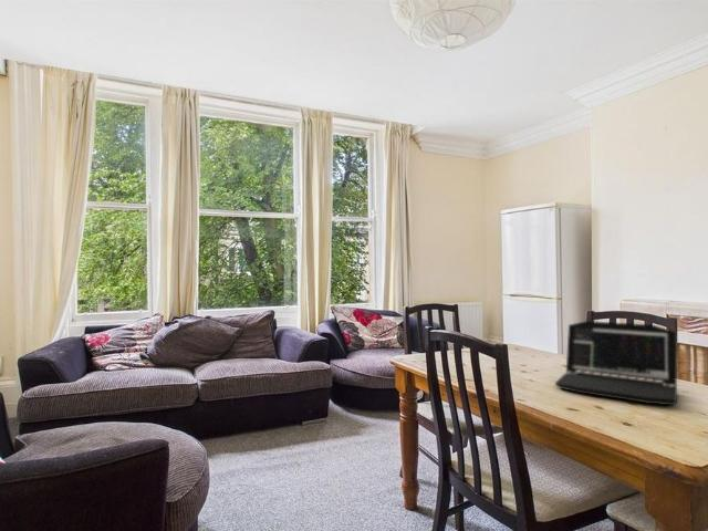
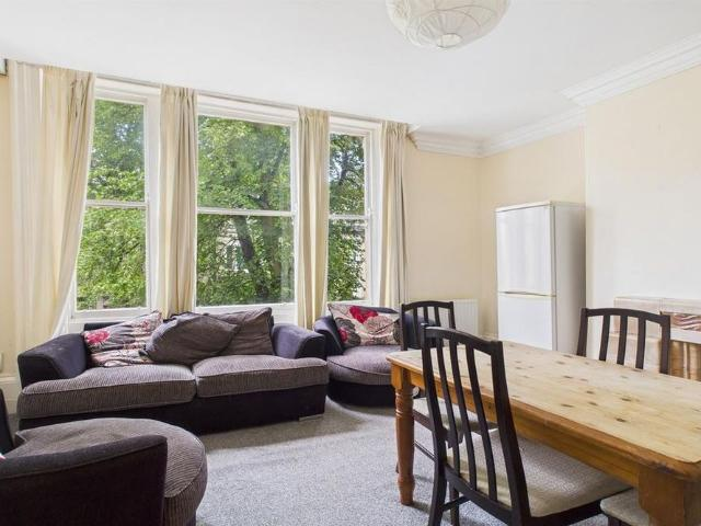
- laptop (615, 357)
